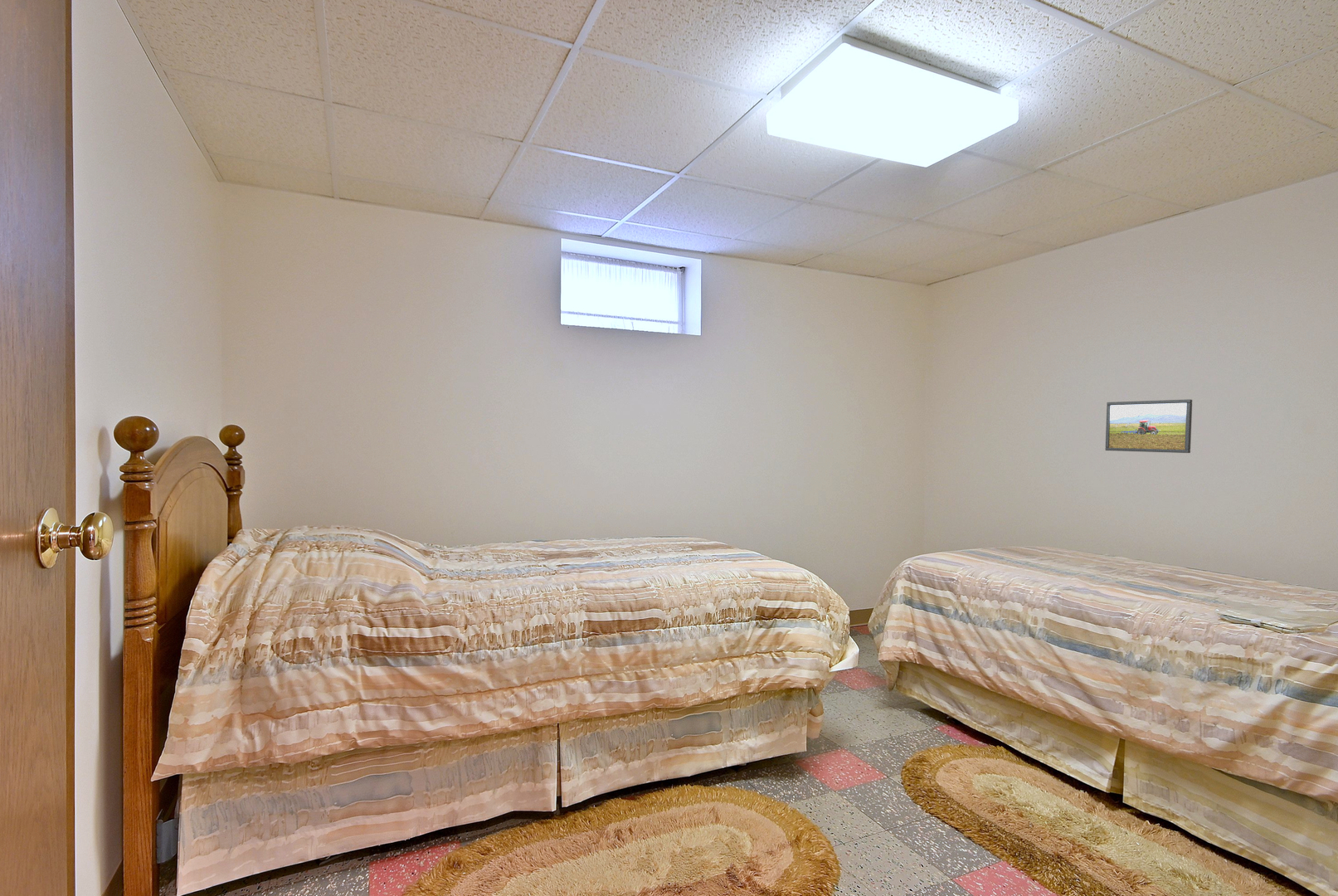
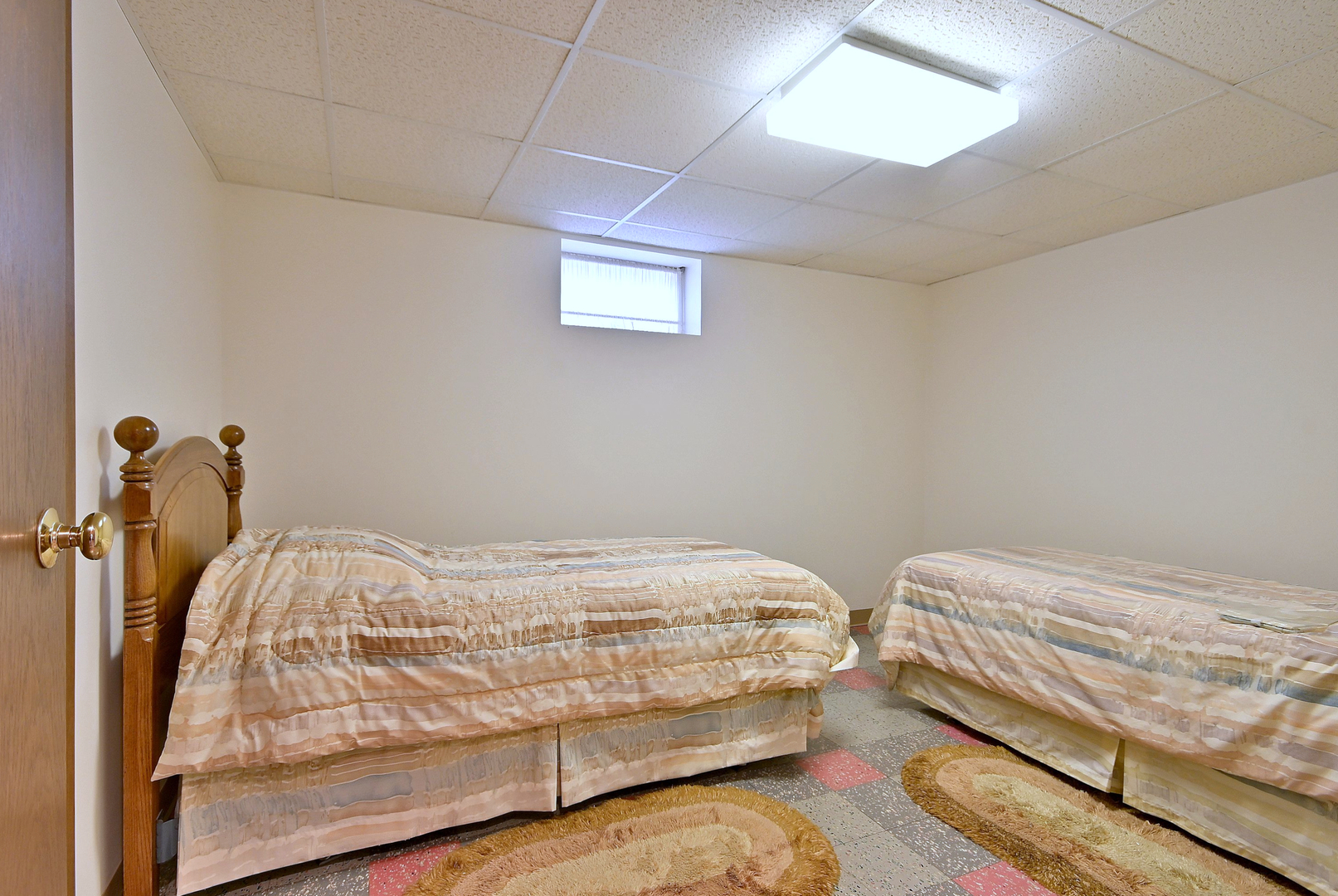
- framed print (1146, 426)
